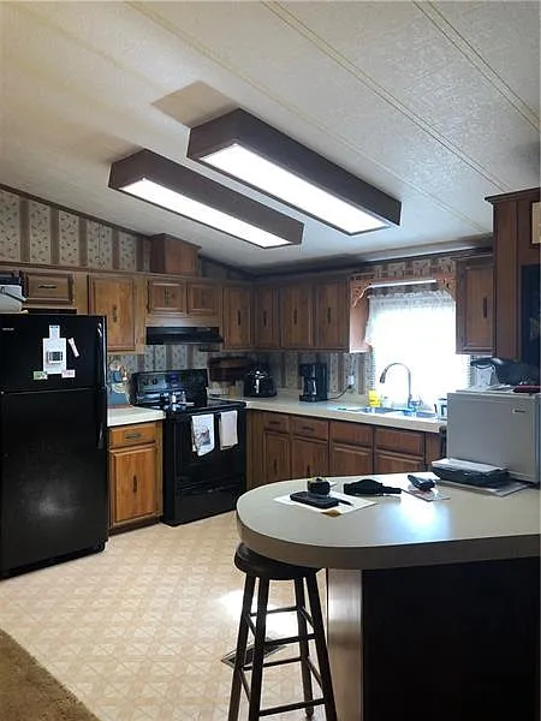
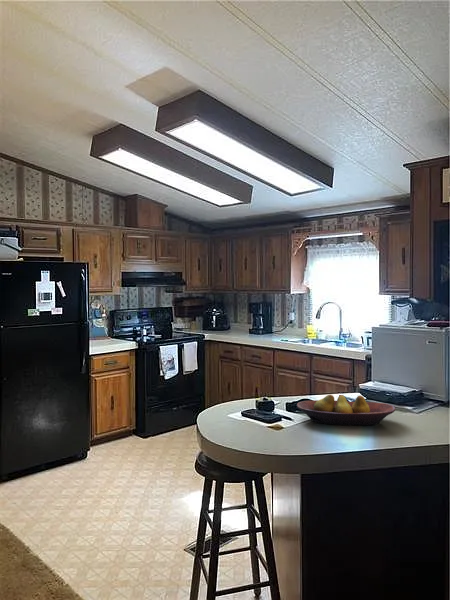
+ fruit bowl (345, 407)
